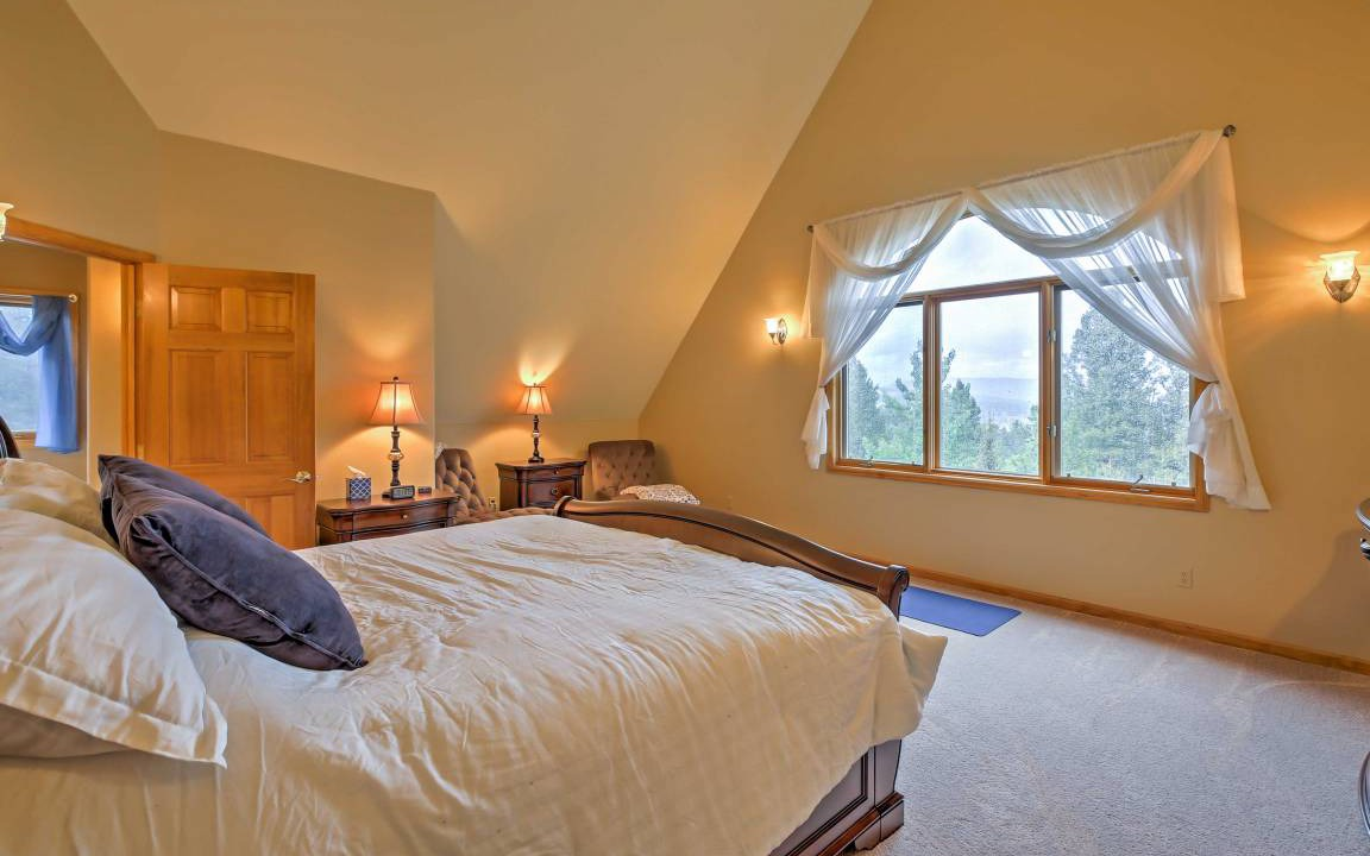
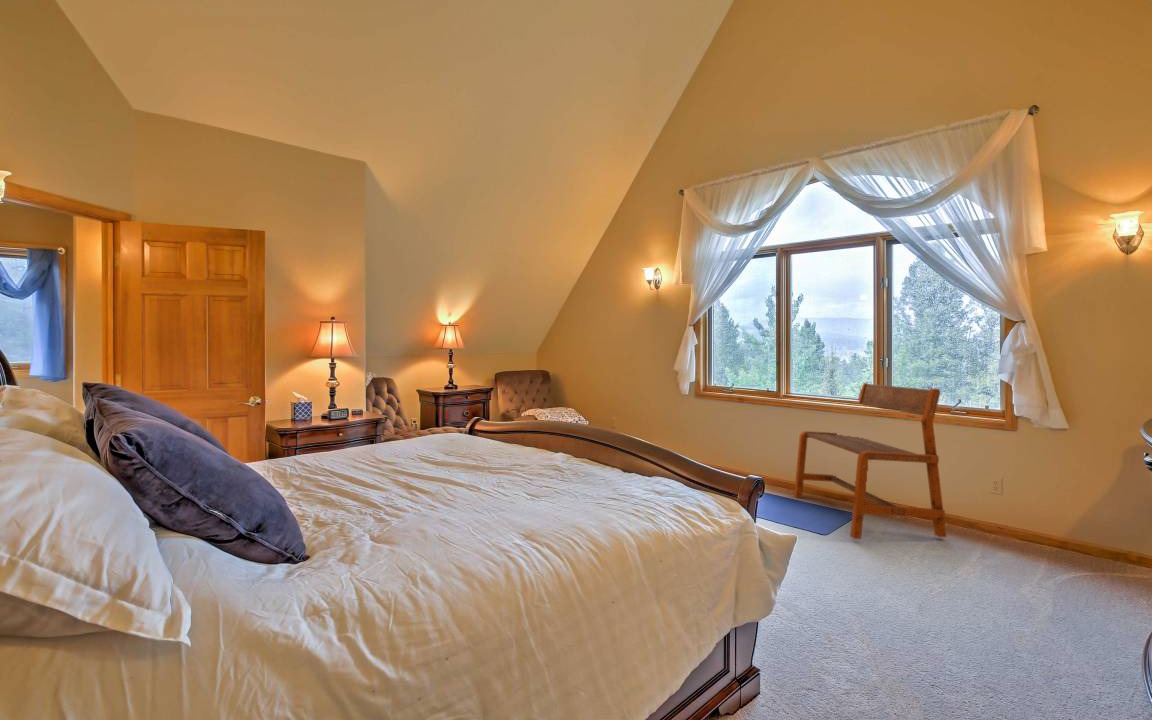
+ bench (859, 450)
